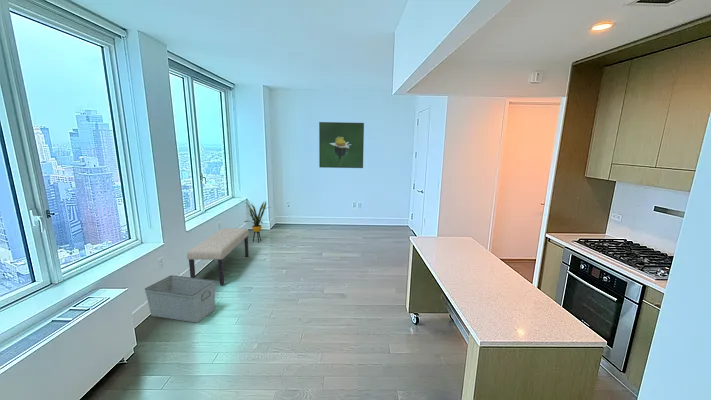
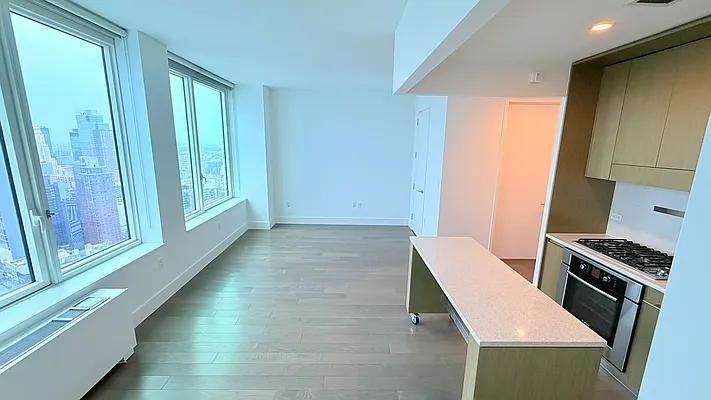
- house plant (255, 220)
- bench (222, 253)
- storage bin (182, 298)
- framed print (341, 145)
